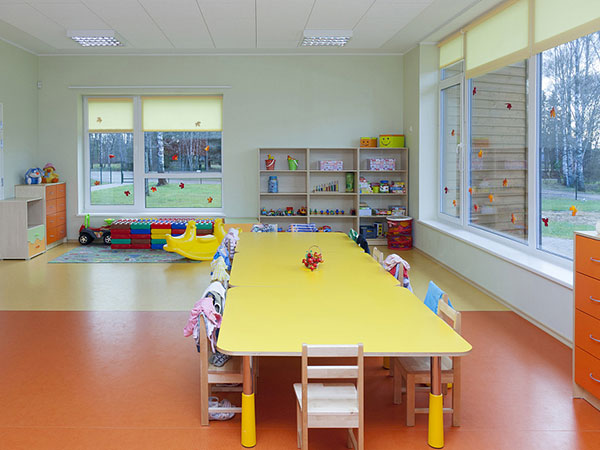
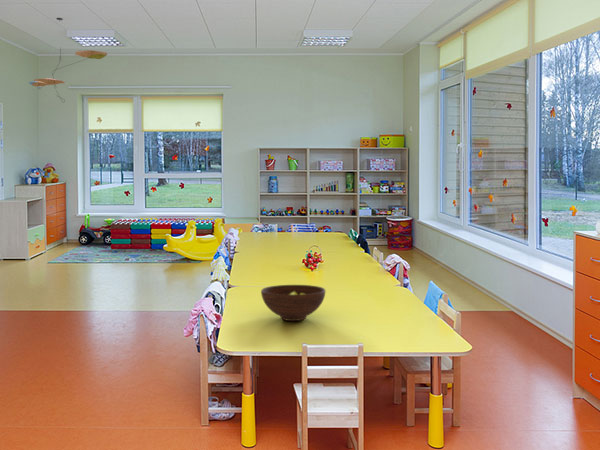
+ ceiling mobile (70, 64)
+ fruit bowl (293, 304)
